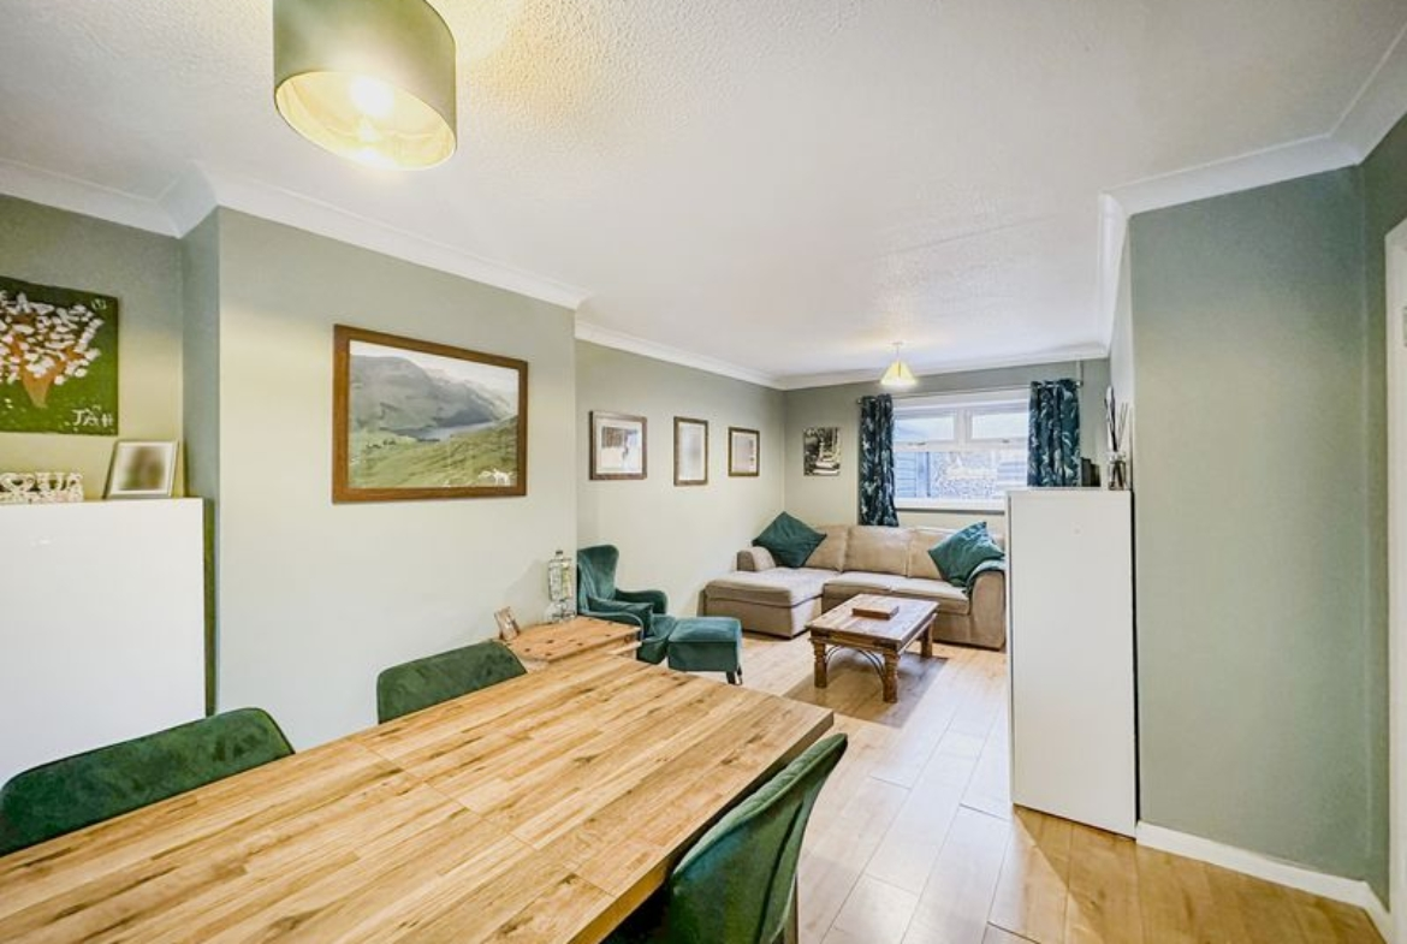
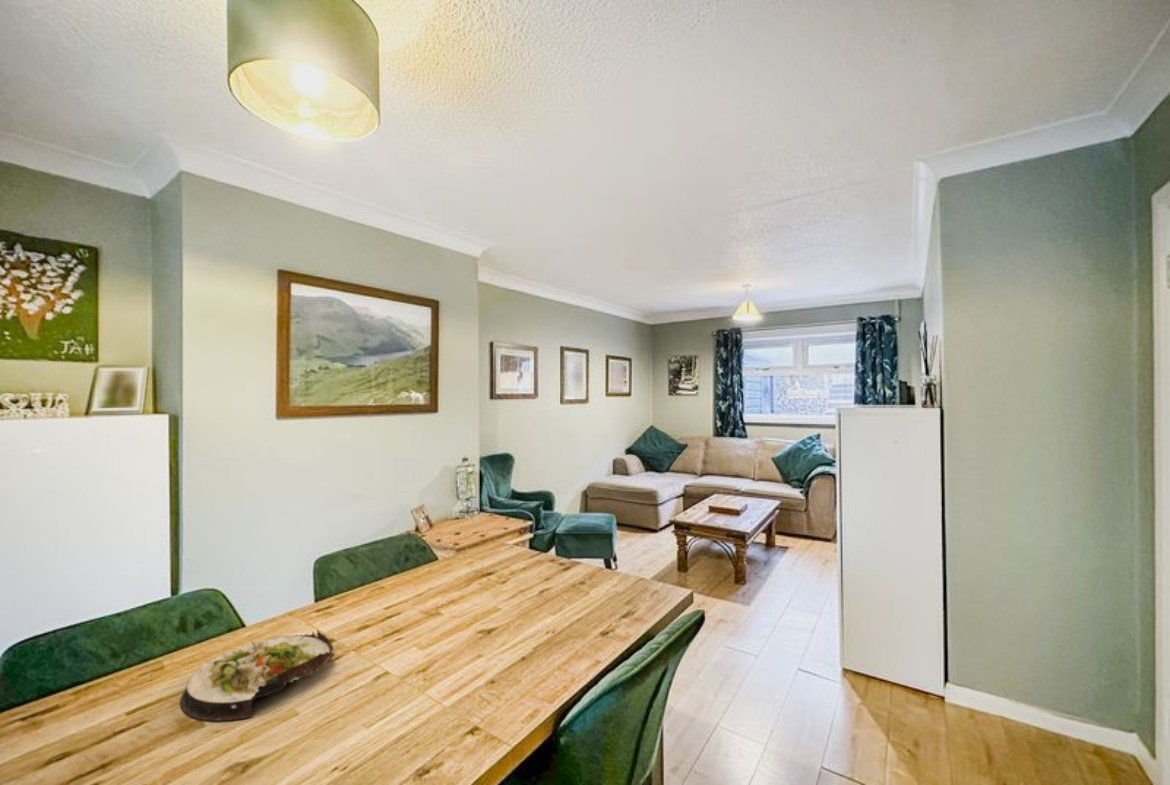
+ salad plate (259, 663)
